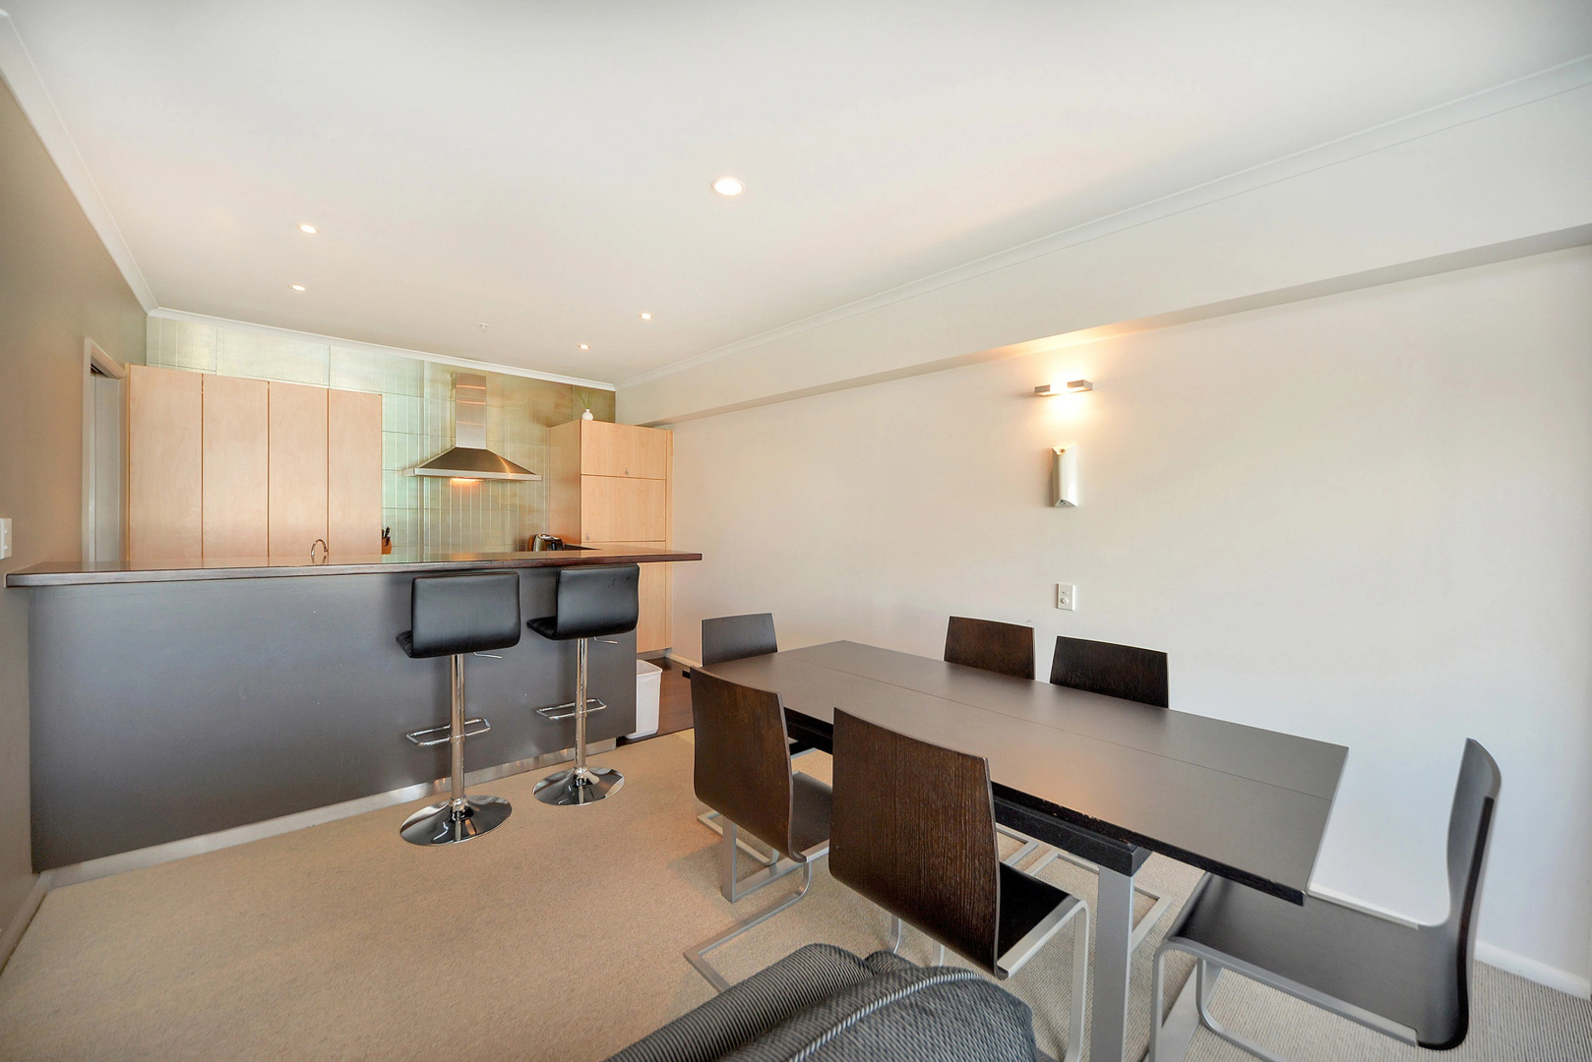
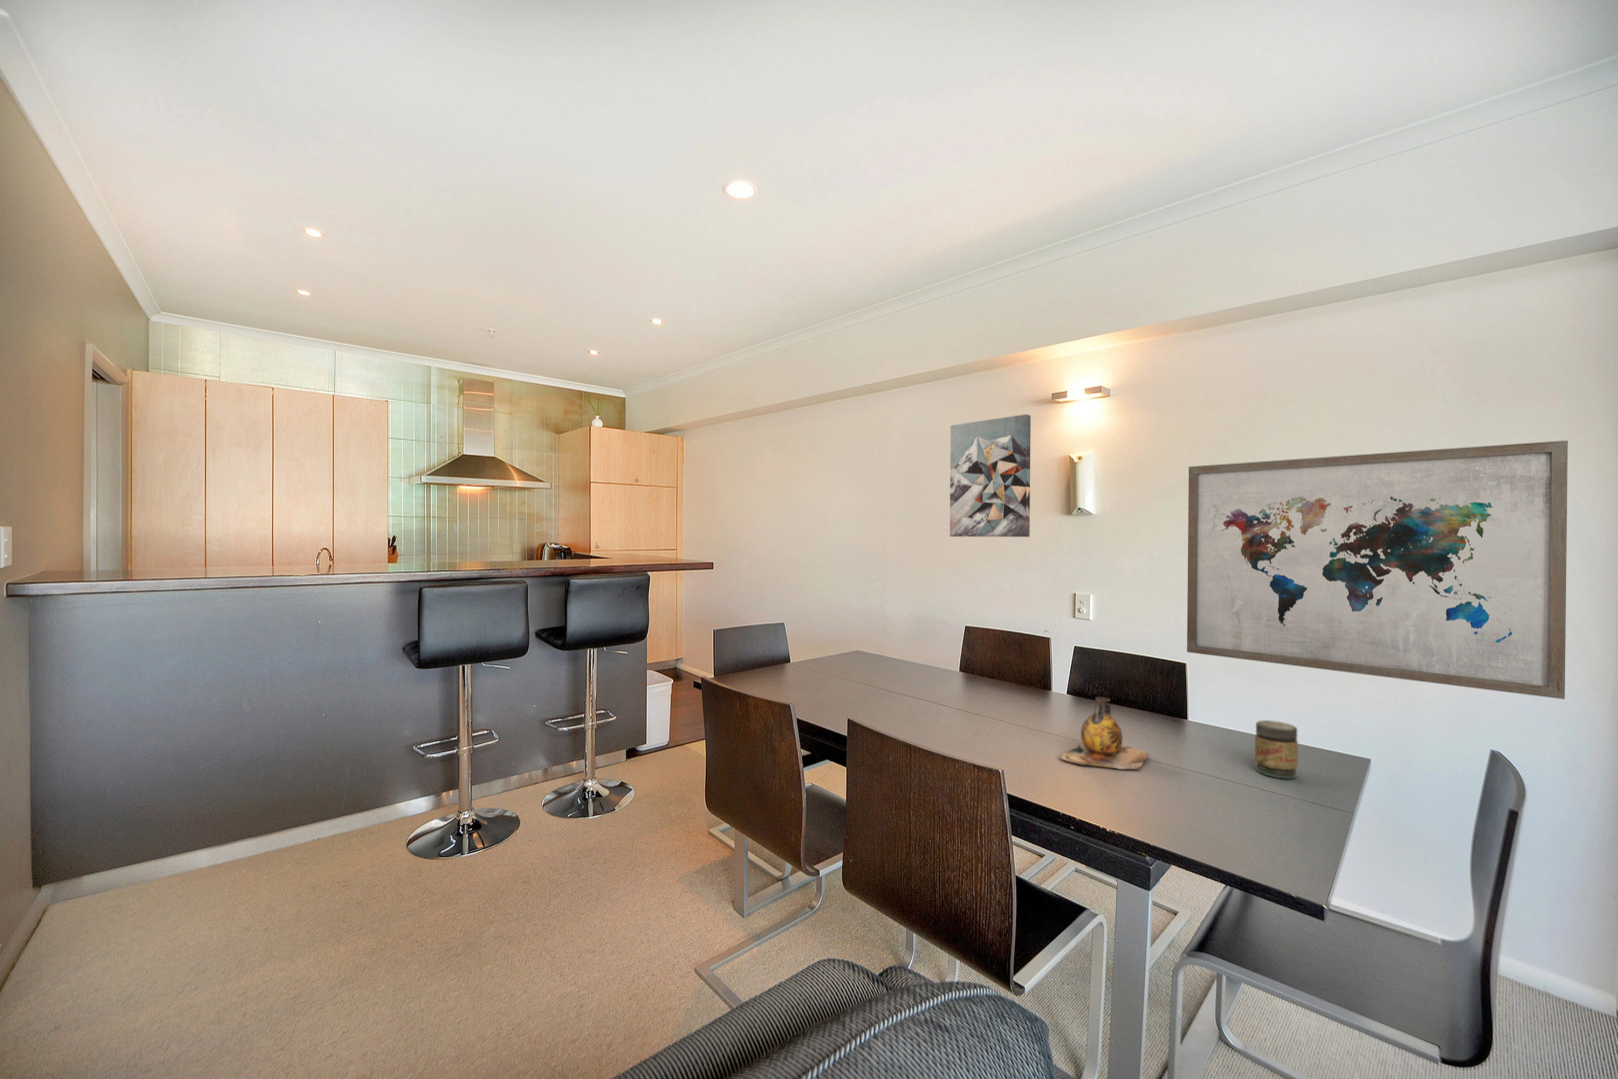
+ jar (1275, 748)
+ wall art (1346, 564)
+ vase (1104, 727)
+ wall art (988, 478)
